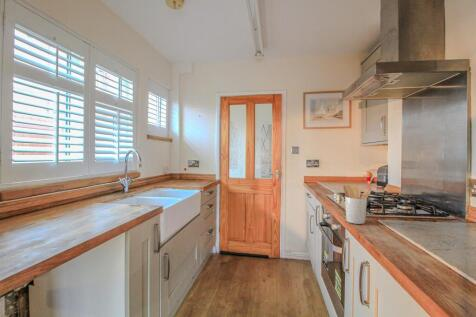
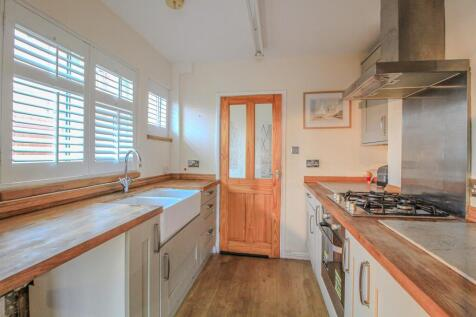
- utensil holder (354, 202)
